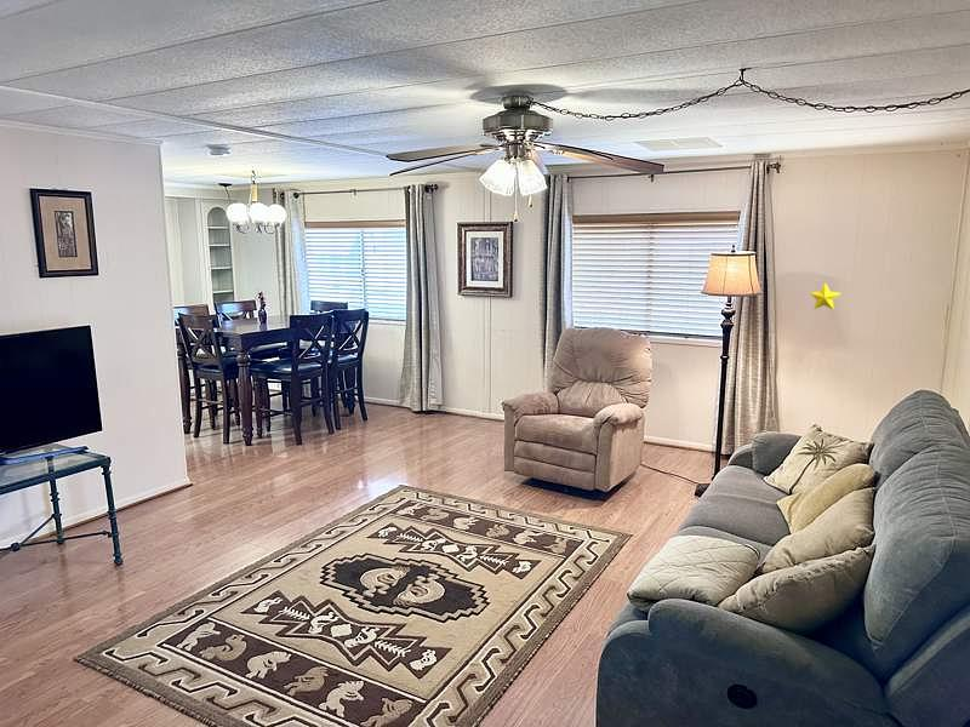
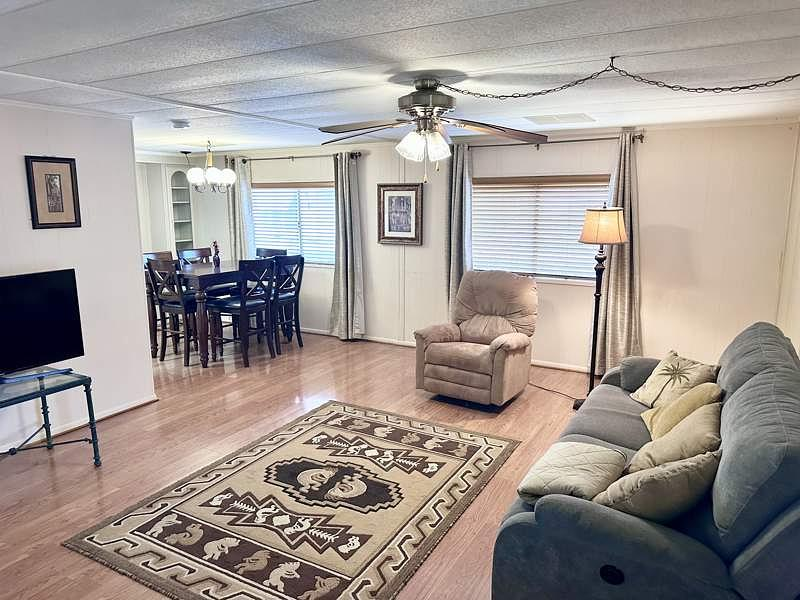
- decorative star (824, 296)
